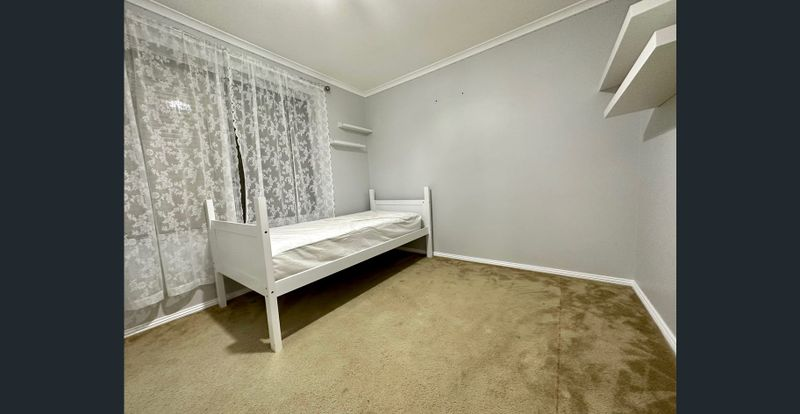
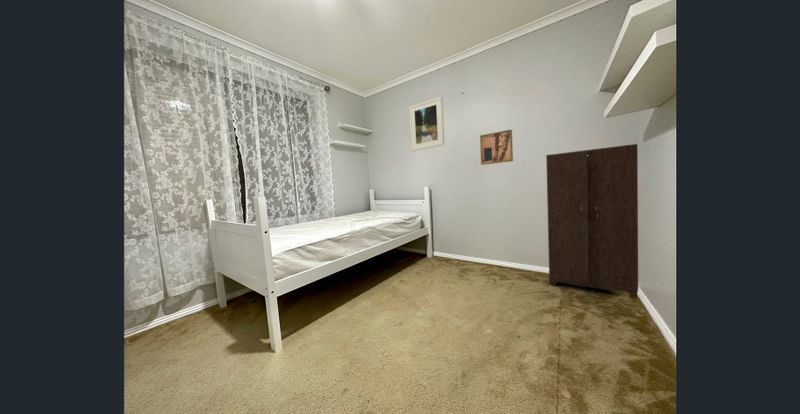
+ cabinet (590, 219)
+ wall art (495, 148)
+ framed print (426, 125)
